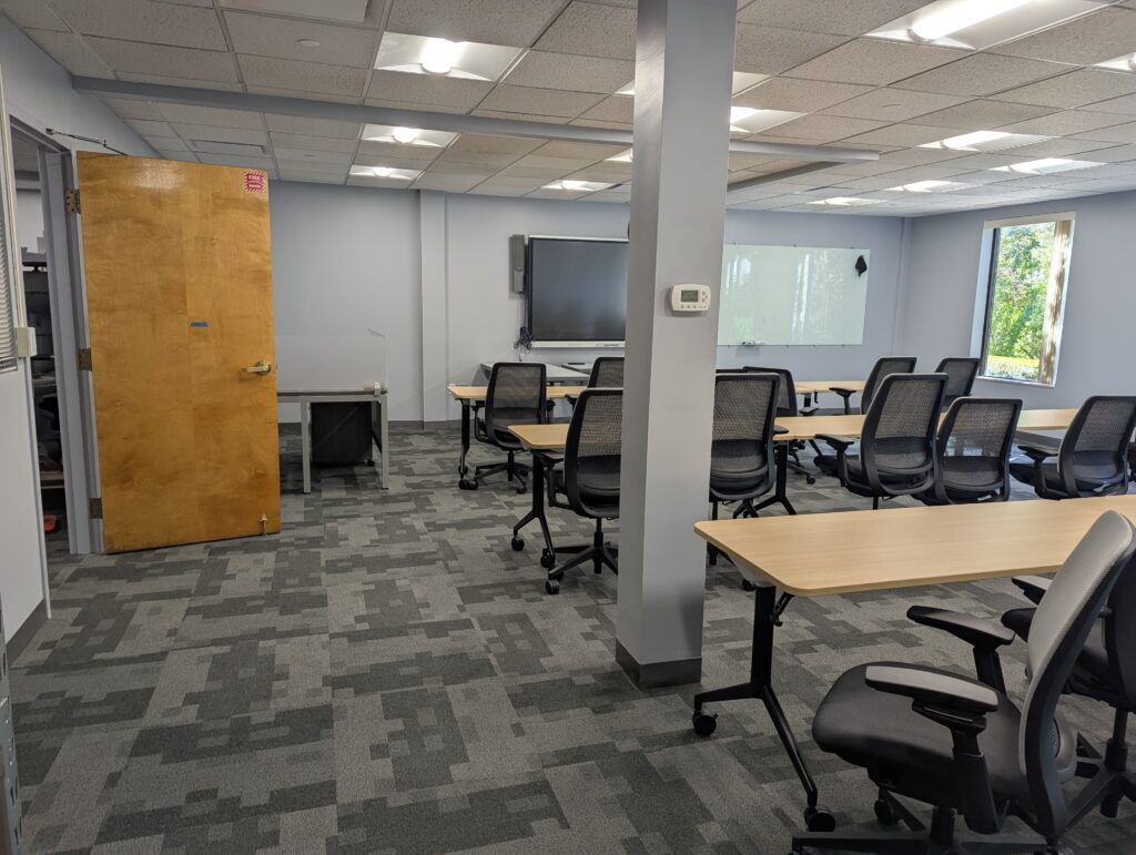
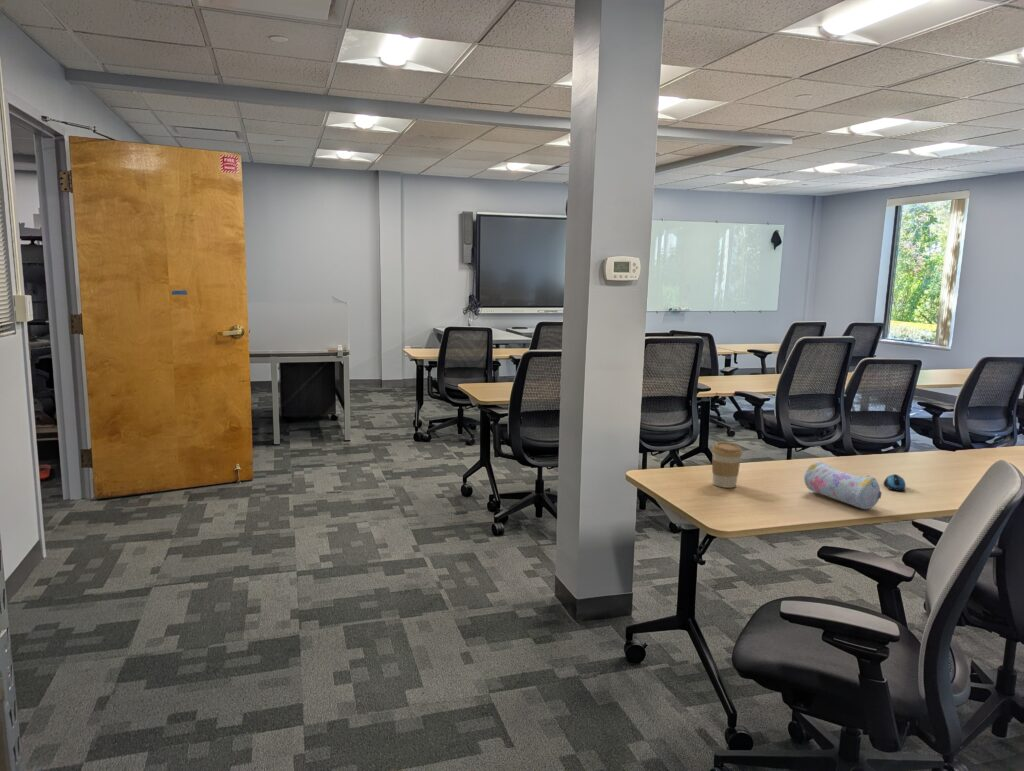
+ computer mouse (896, 481)
+ coffee cup (725, 464)
+ pencil case (841, 484)
